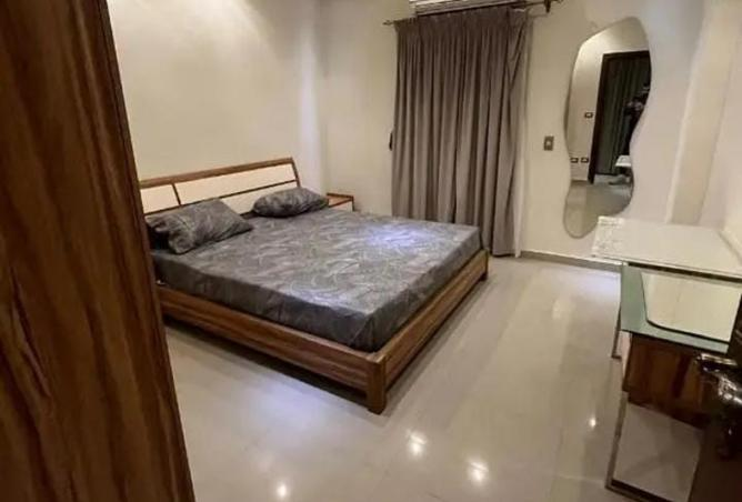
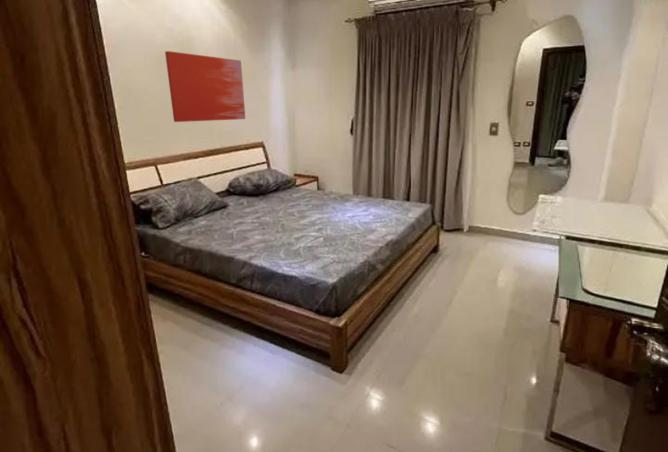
+ wall art (209, 89)
